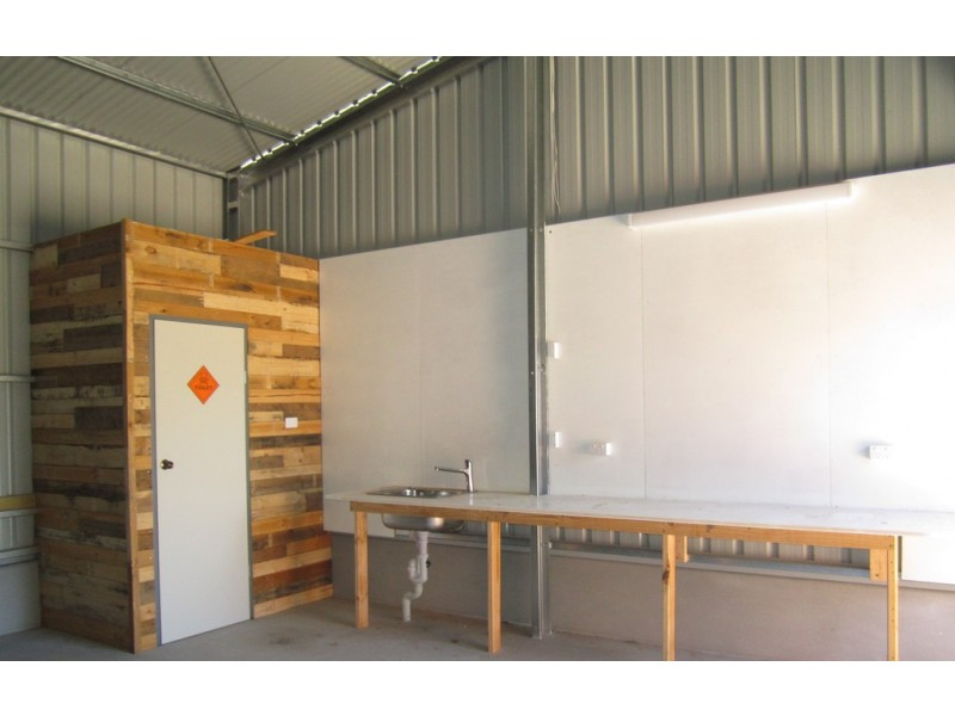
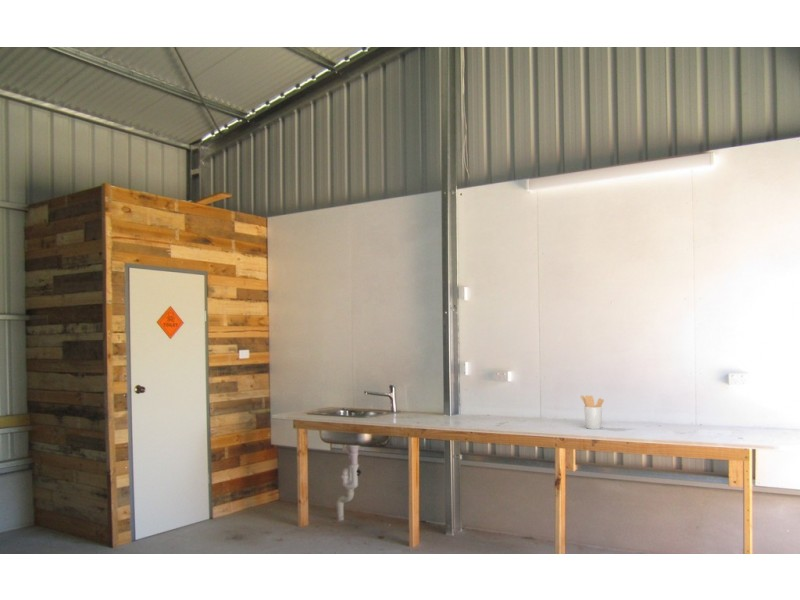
+ utensil holder (591, 411)
